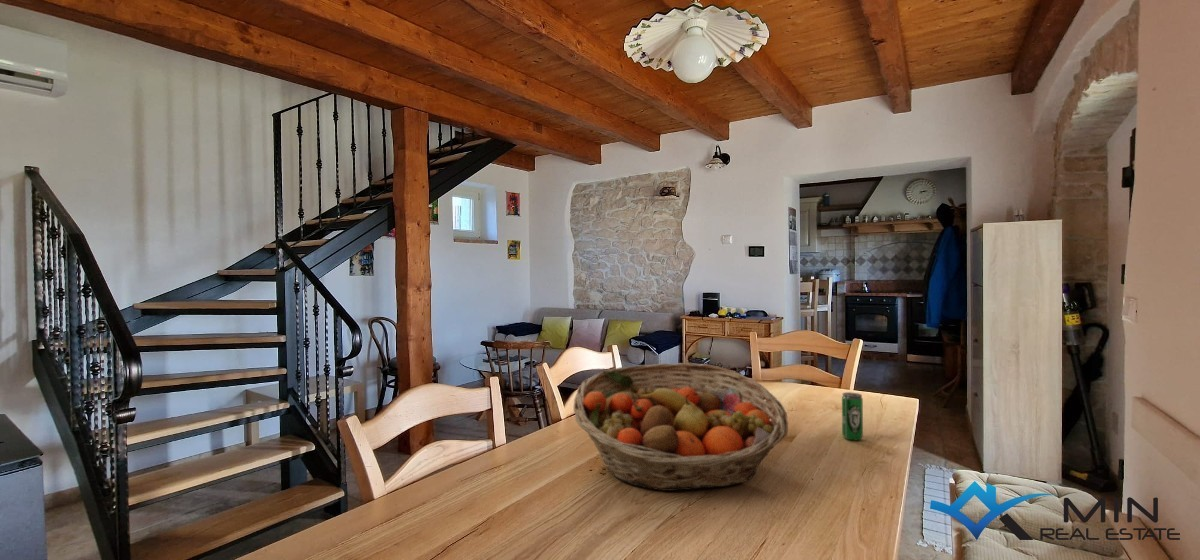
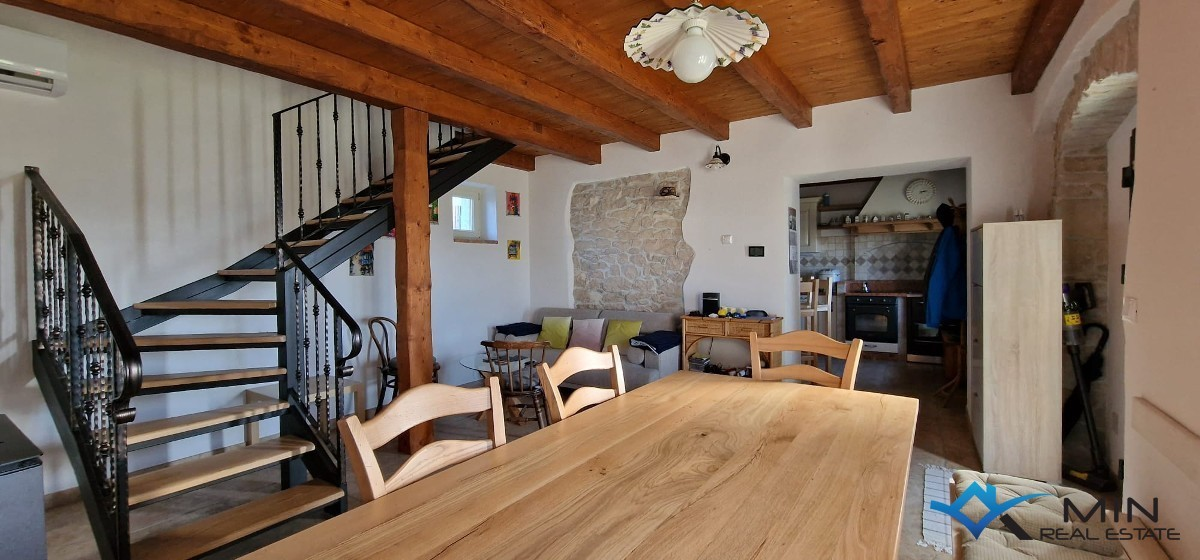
- beverage can (852, 416)
- fruit basket (677, 420)
